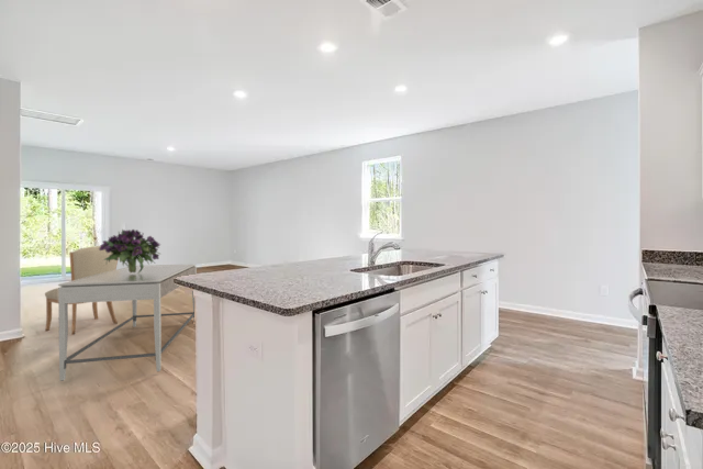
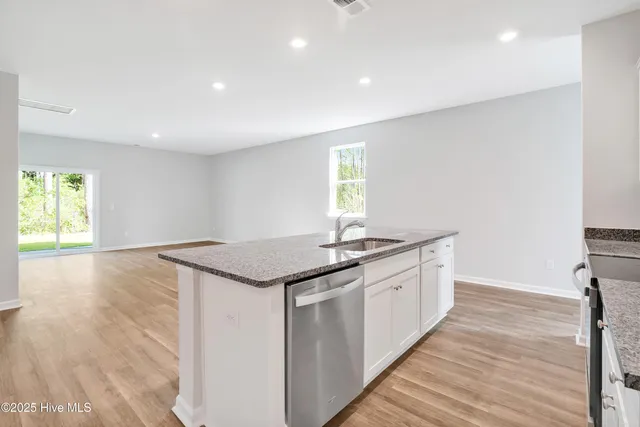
- chair (86, 277)
- bouquet (132, 250)
- dining table (144, 315)
